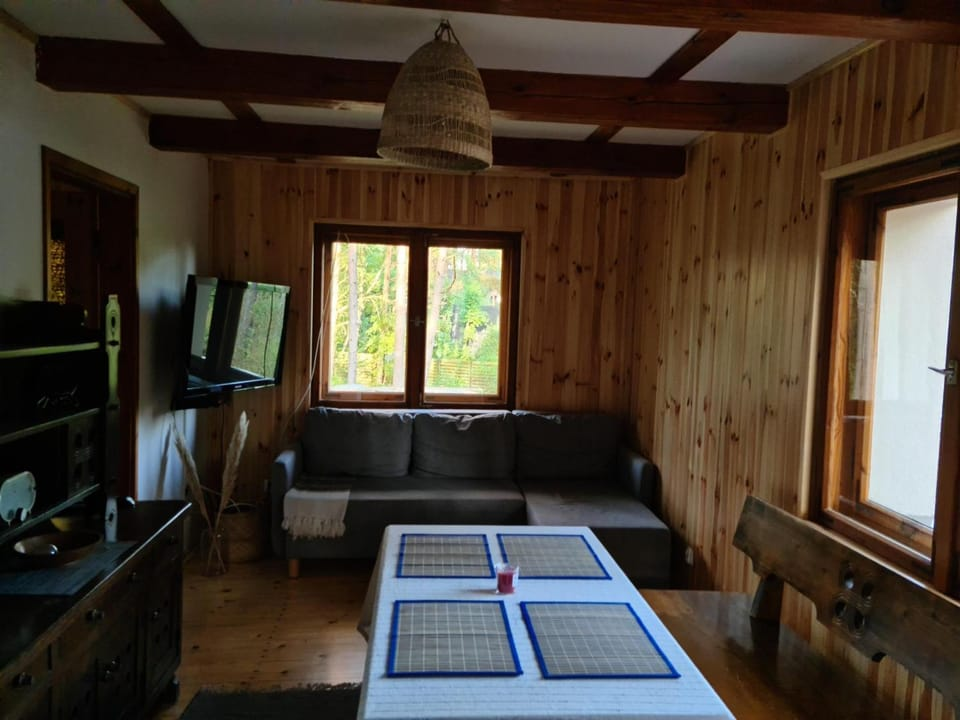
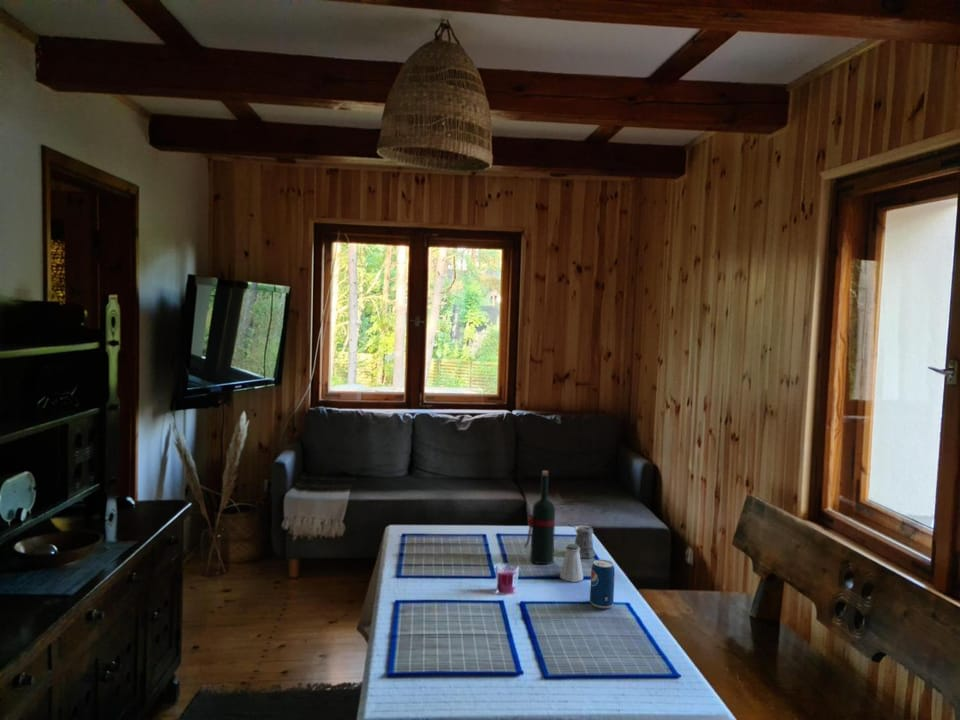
+ pepper shaker (582, 538)
+ beverage can (602, 583)
+ saltshaker (572, 561)
+ wine bottle (540, 515)
